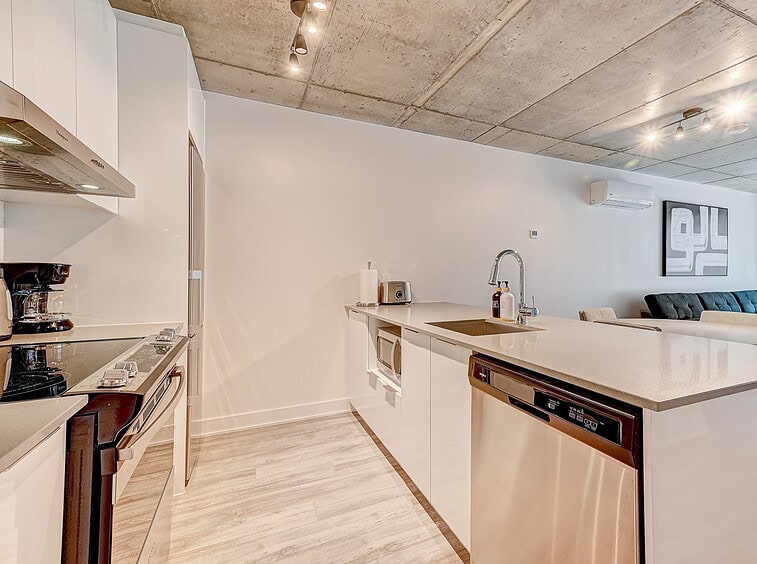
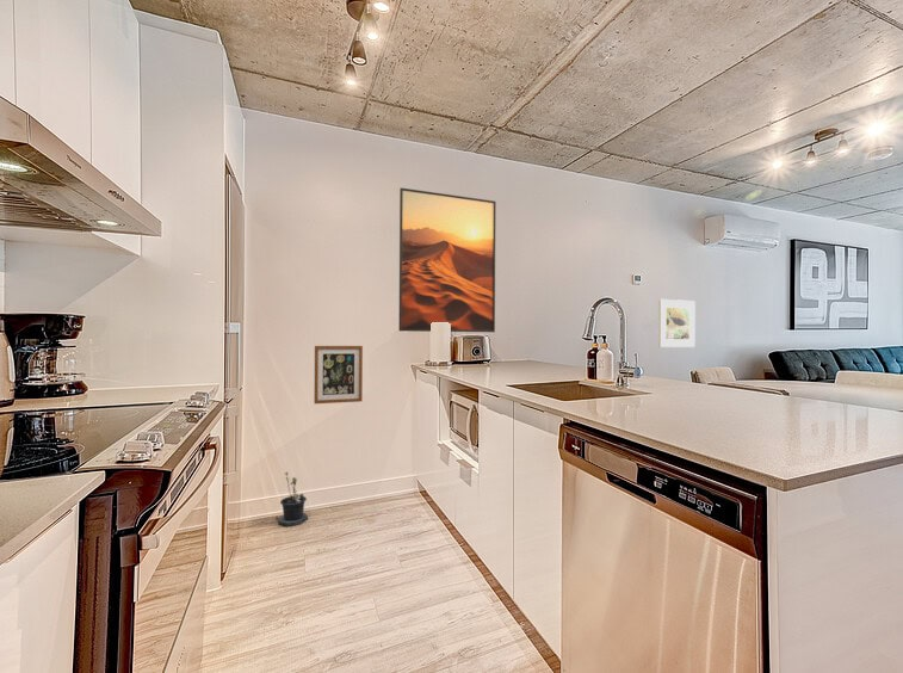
+ potted plant (291, 495)
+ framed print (676, 323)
+ wall art (339, 373)
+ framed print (449, 263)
